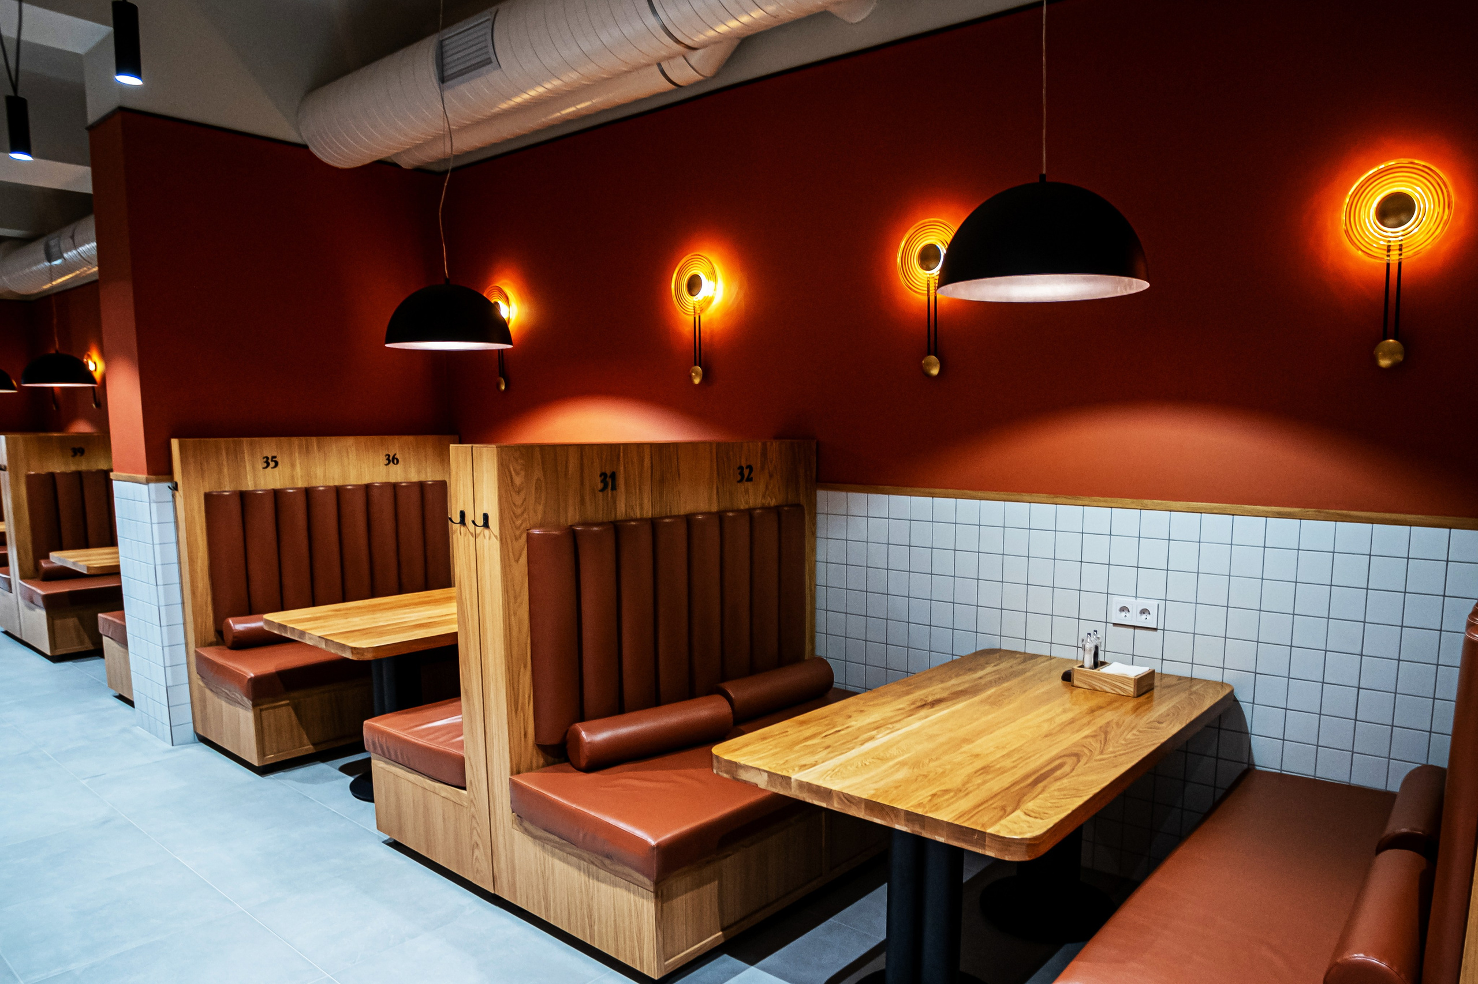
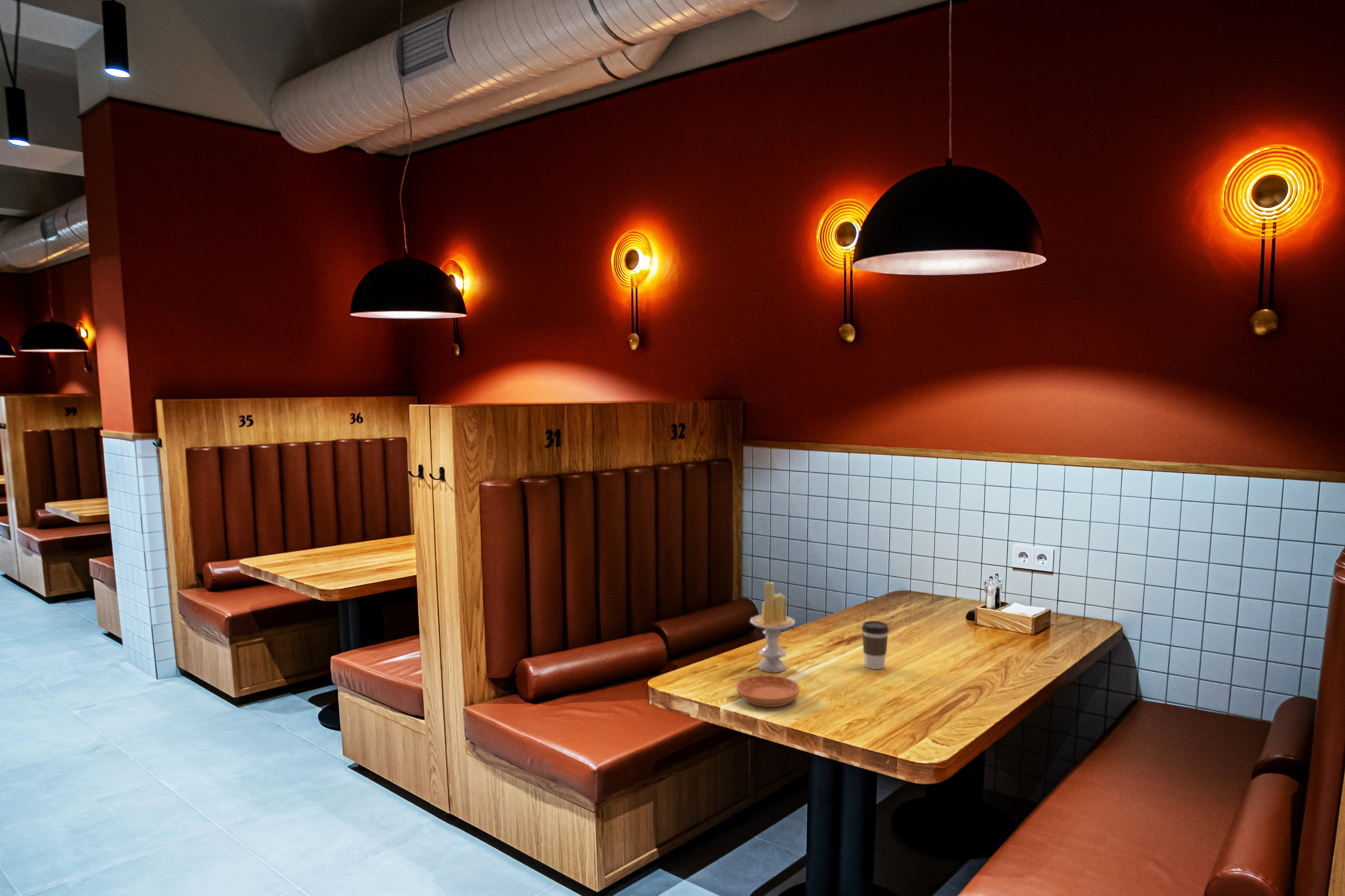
+ saucer (768, 691)
+ candle (772, 624)
+ coffee cup (875, 645)
